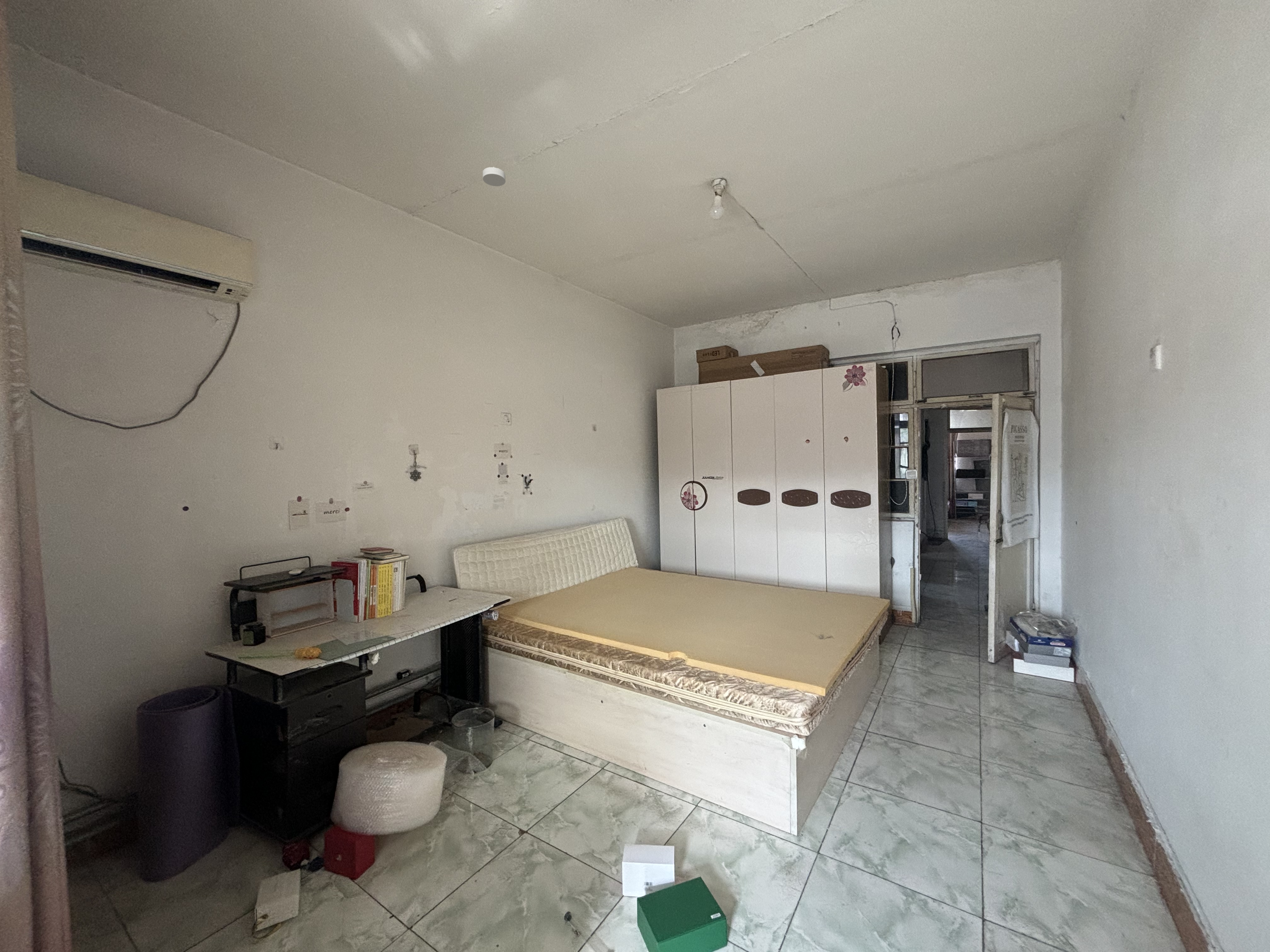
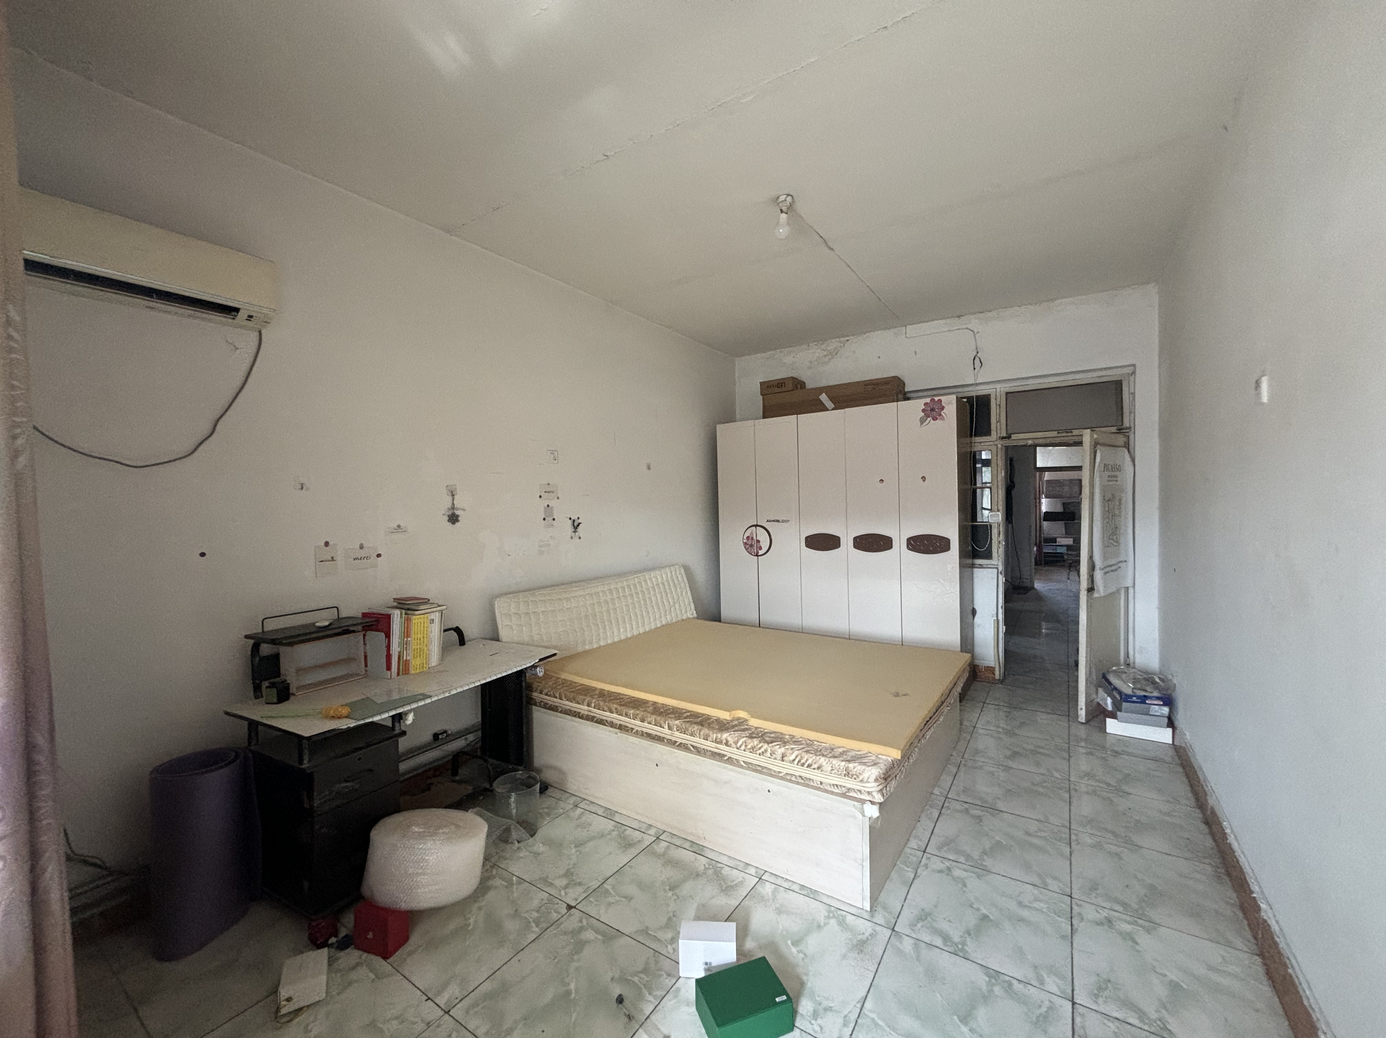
- smoke detector (494, 175)
